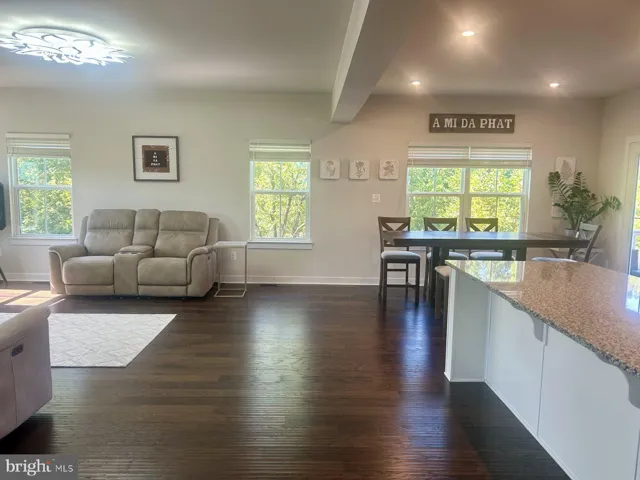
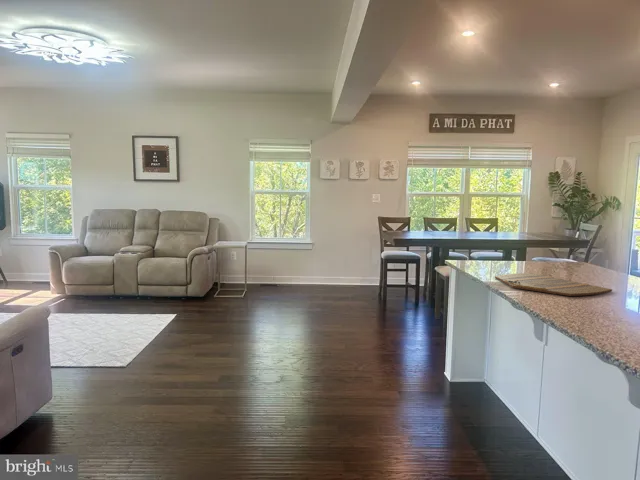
+ cutting board (541, 282)
